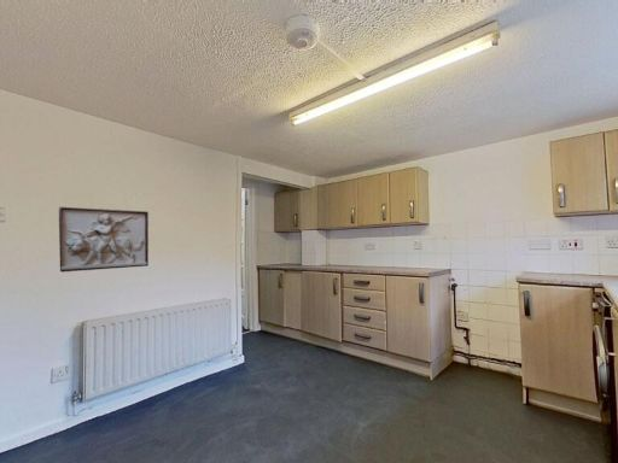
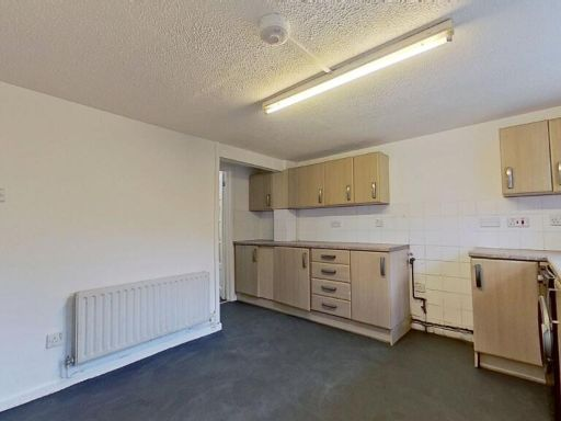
- wall relief (107, 239)
